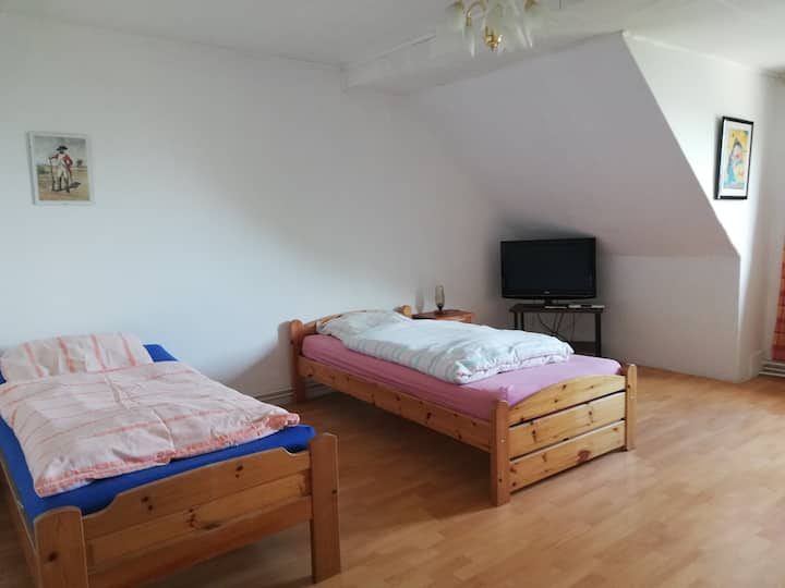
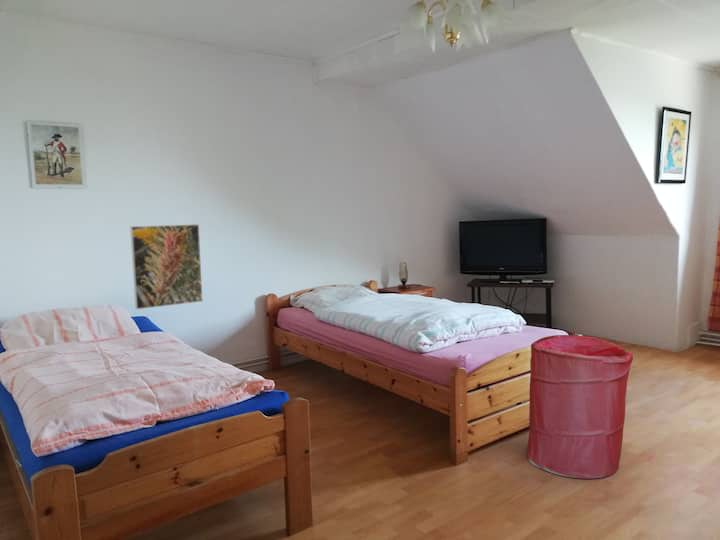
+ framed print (167, 265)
+ laundry hamper (577, 401)
